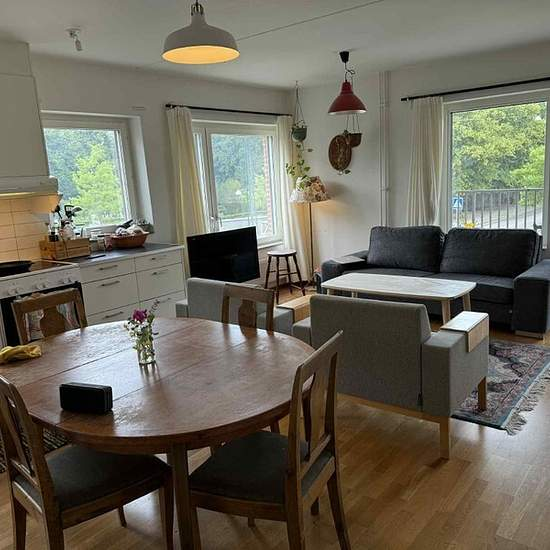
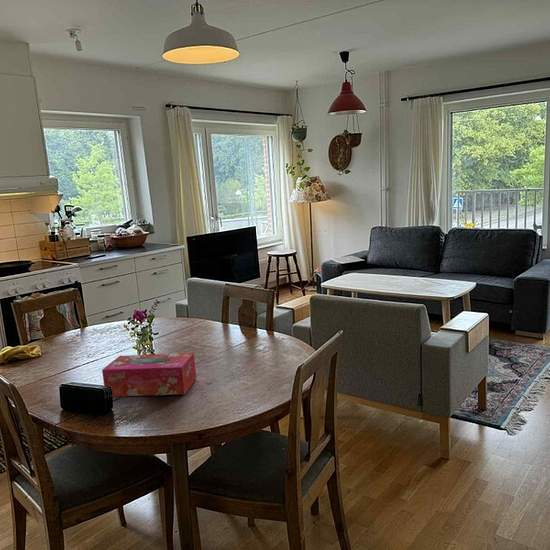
+ tissue box (150, 374)
